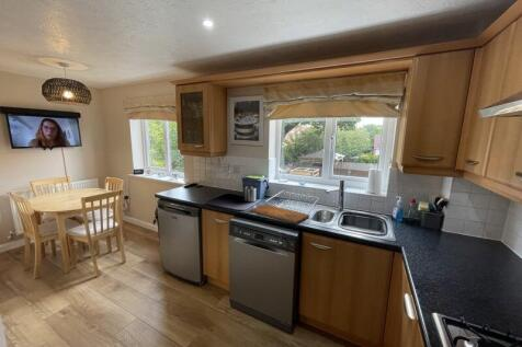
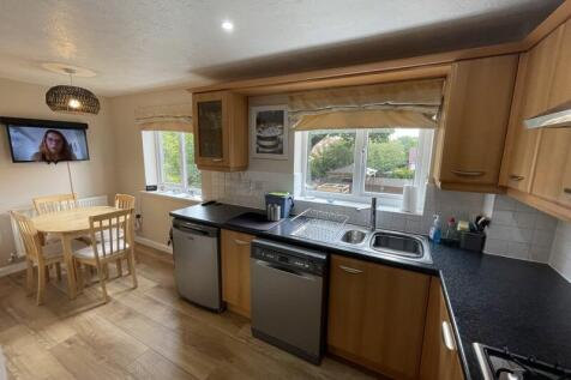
- cutting board (279, 212)
